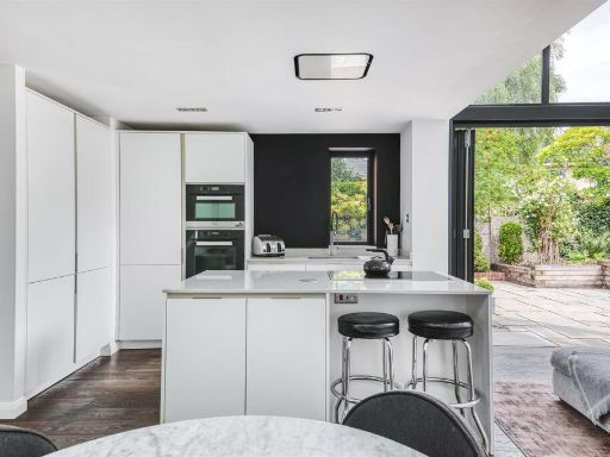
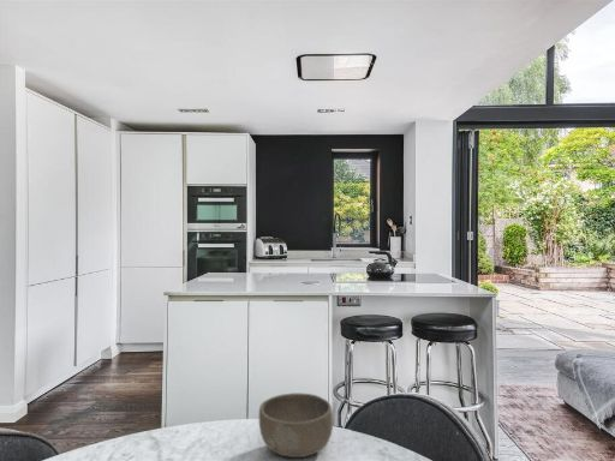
+ bowl (295, 426)
